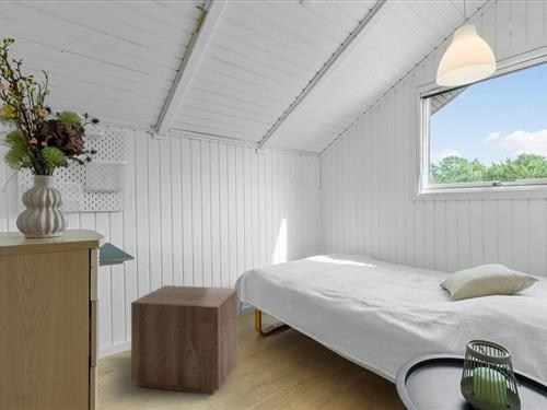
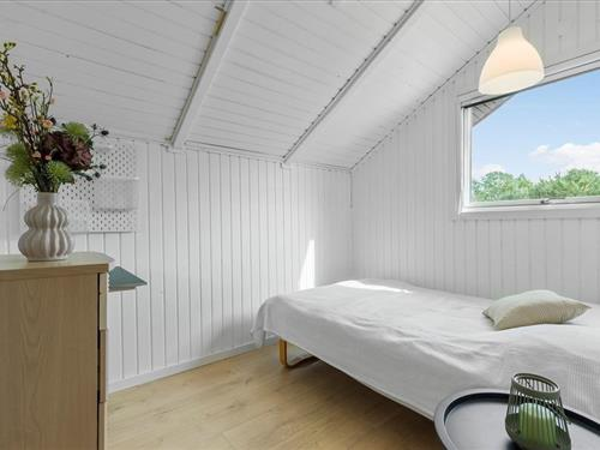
- nightstand (188, 333)
